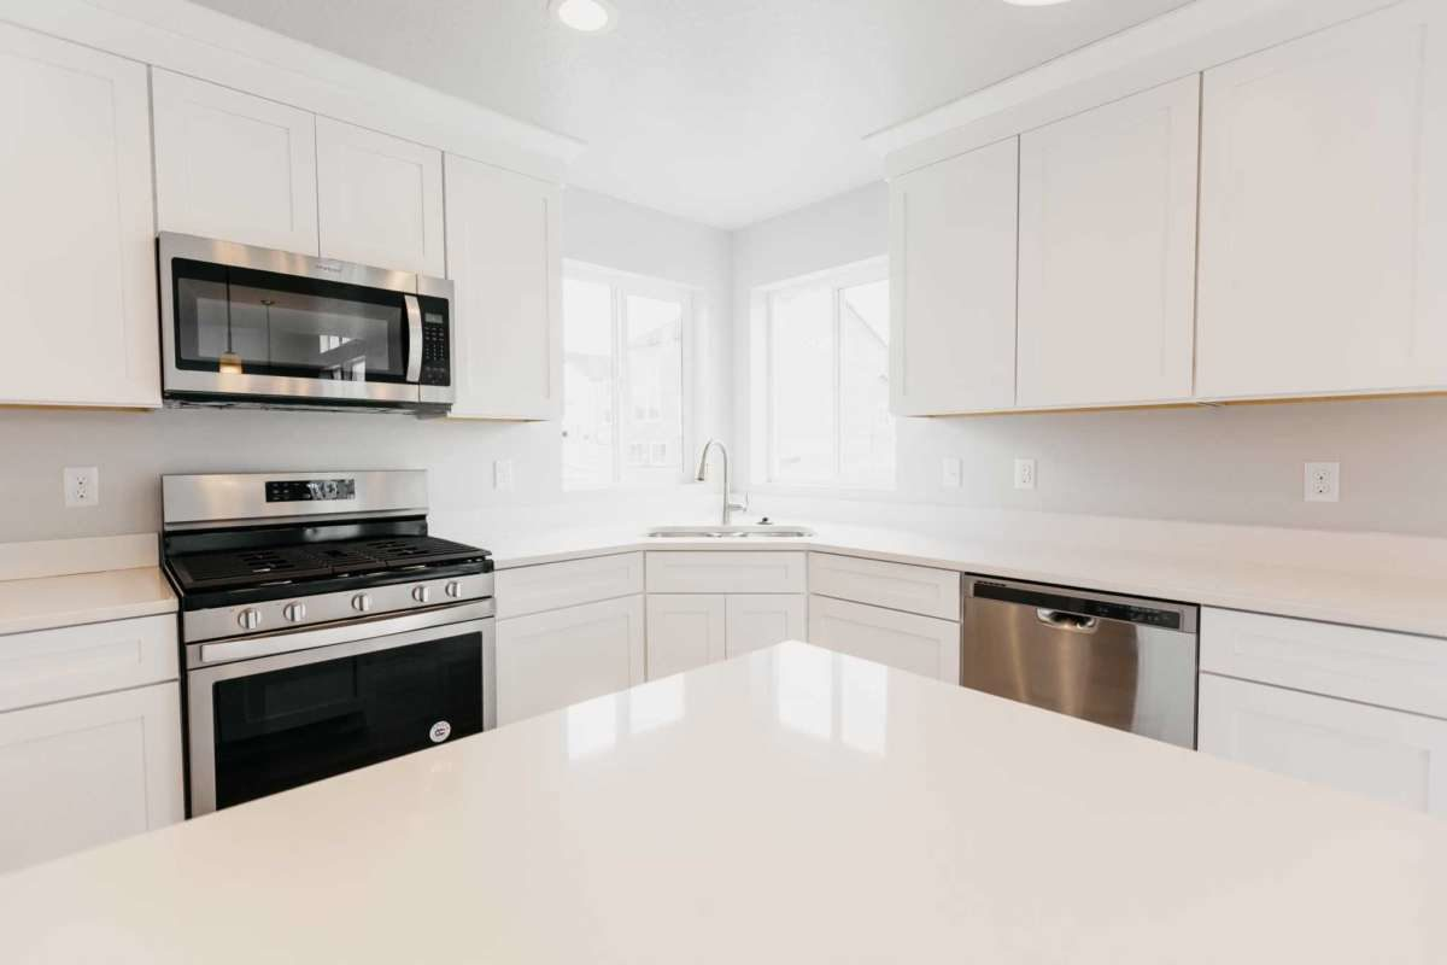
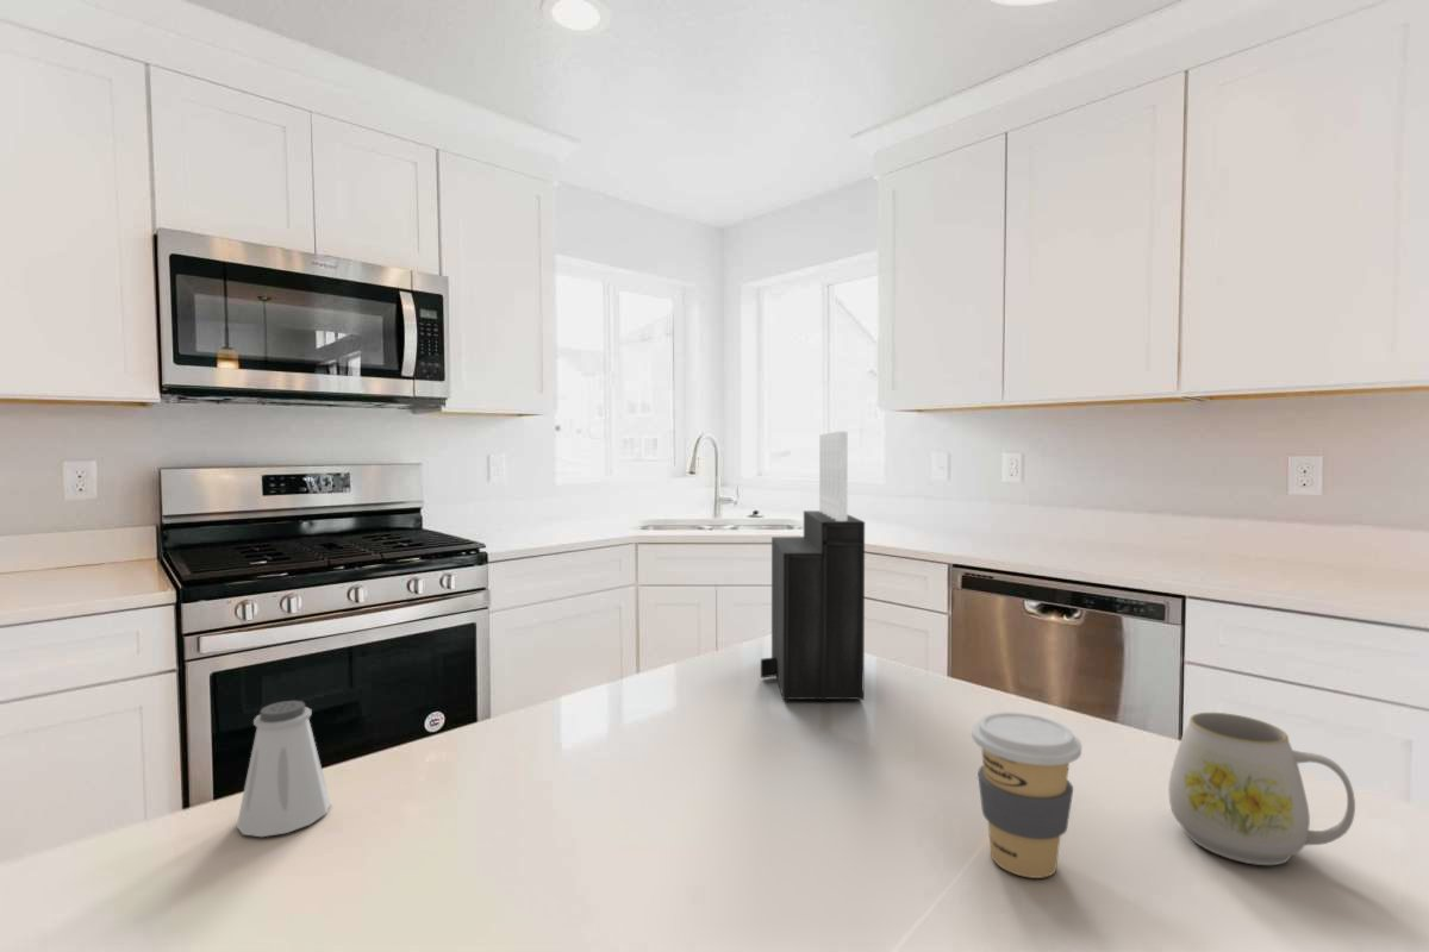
+ coffee cup (1024, 794)
+ mug (1255, 788)
+ saltshaker (283, 760)
+ knife block (805, 556)
